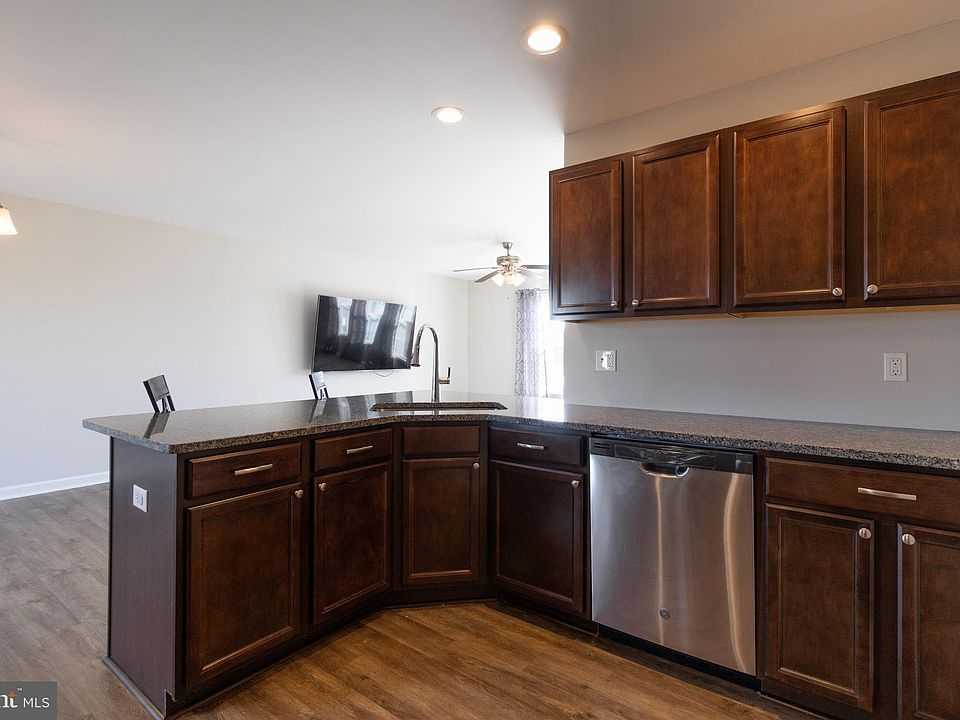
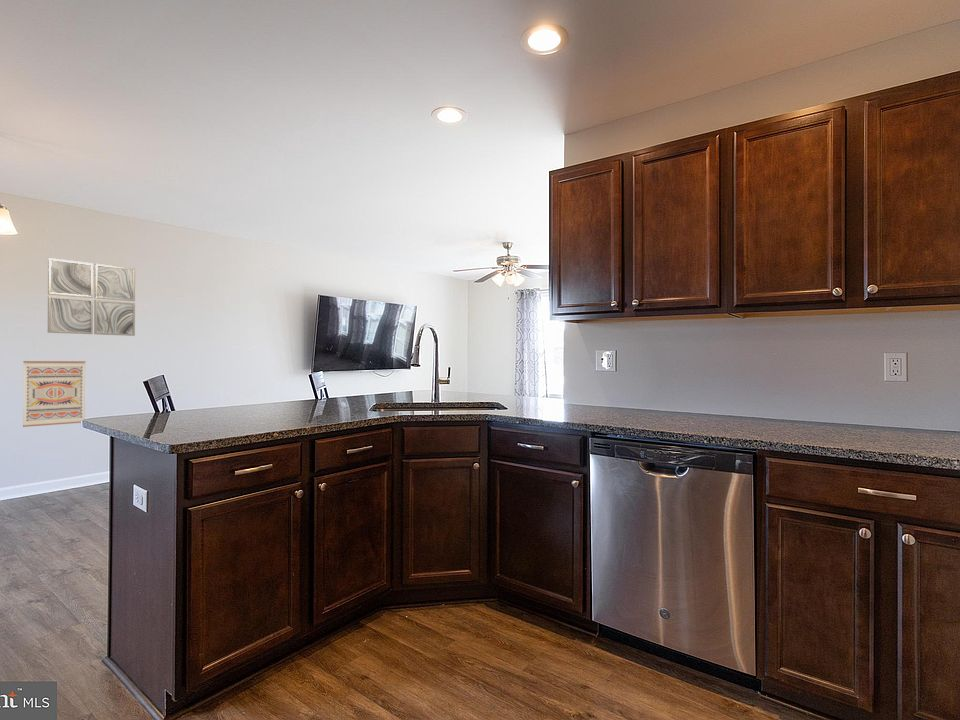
+ wall art (55, 392)
+ wall art (94, 297)
